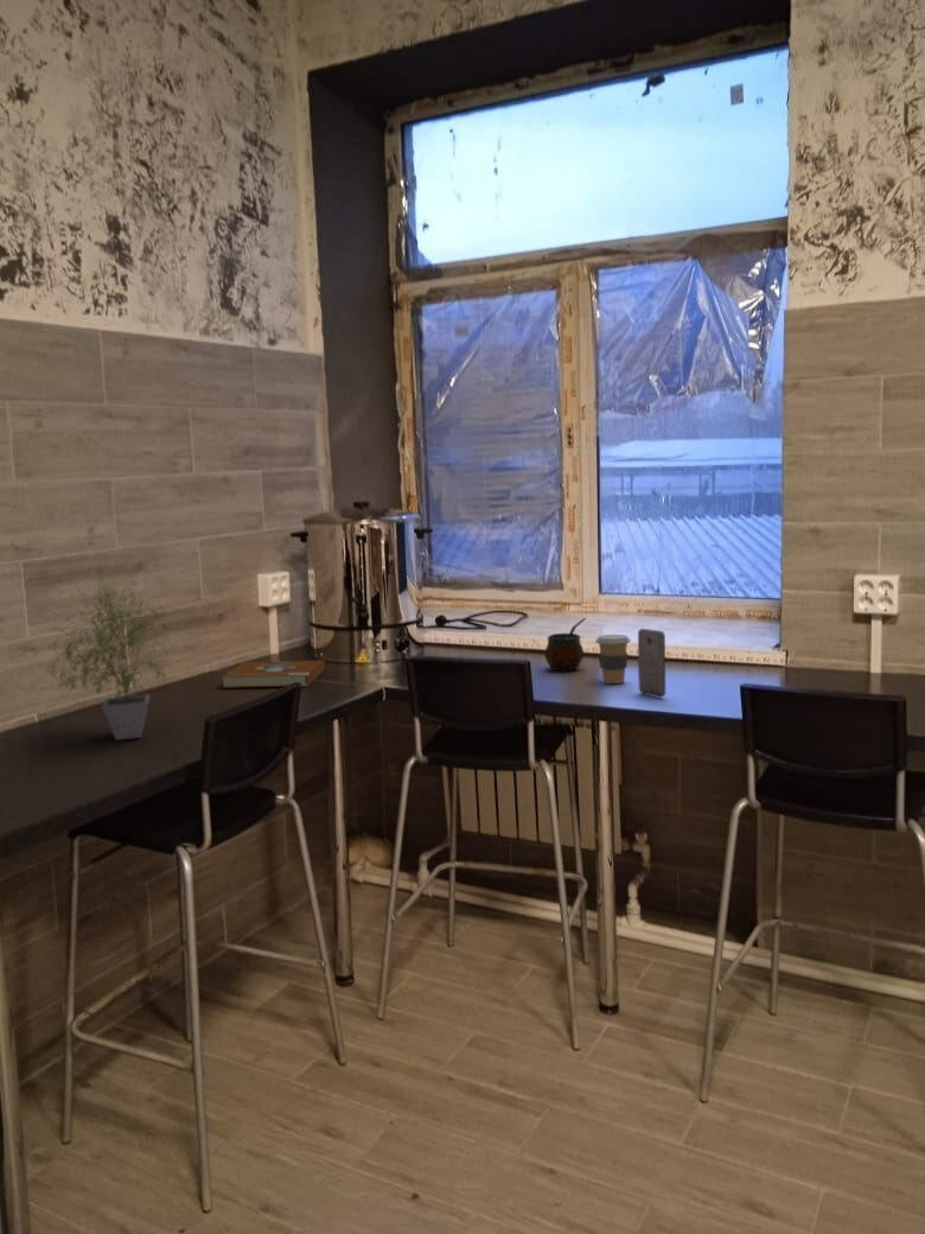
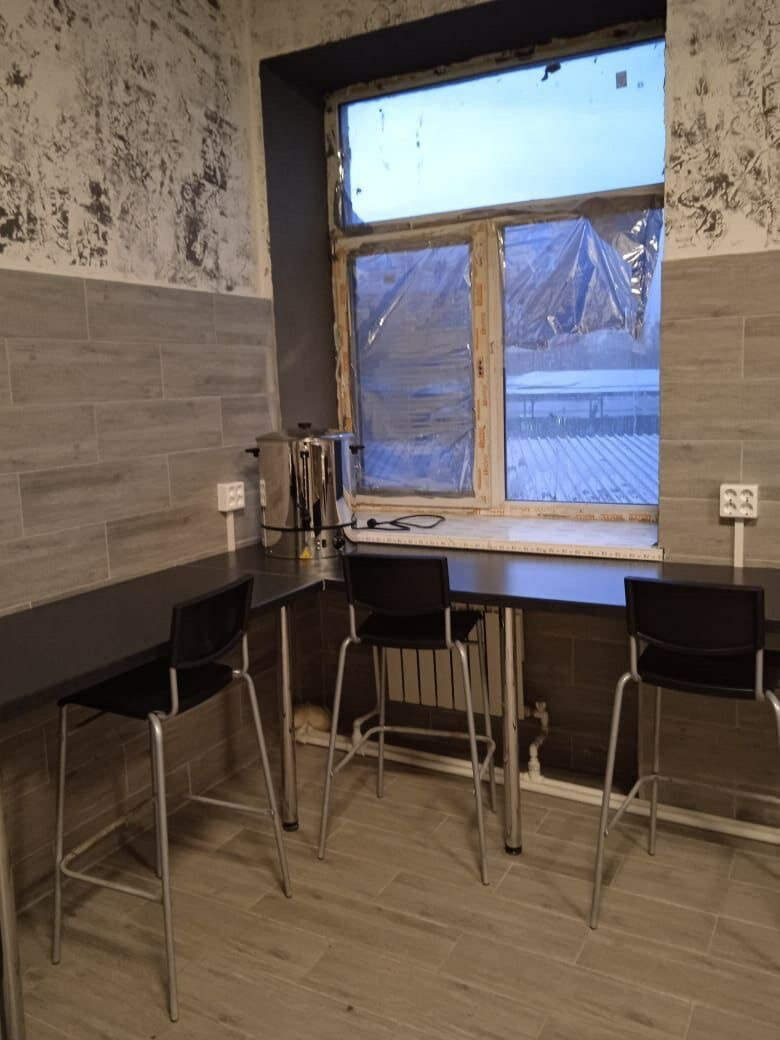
- coffee cup (613, 659)
- smartphone (651, 662)
- book (275, 673)
- gourd (568, 643)
- potted plant (113, 655)
